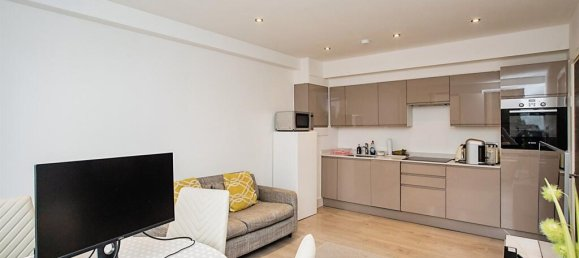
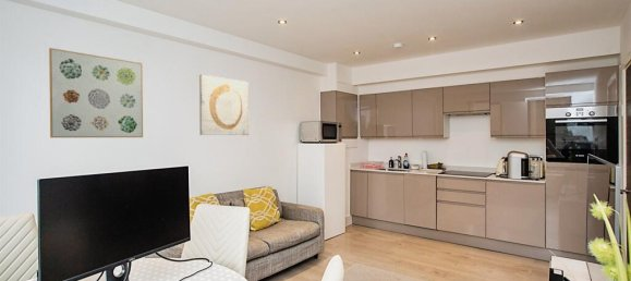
+ wall art (225, 107)
+ wall art (100, 97)
